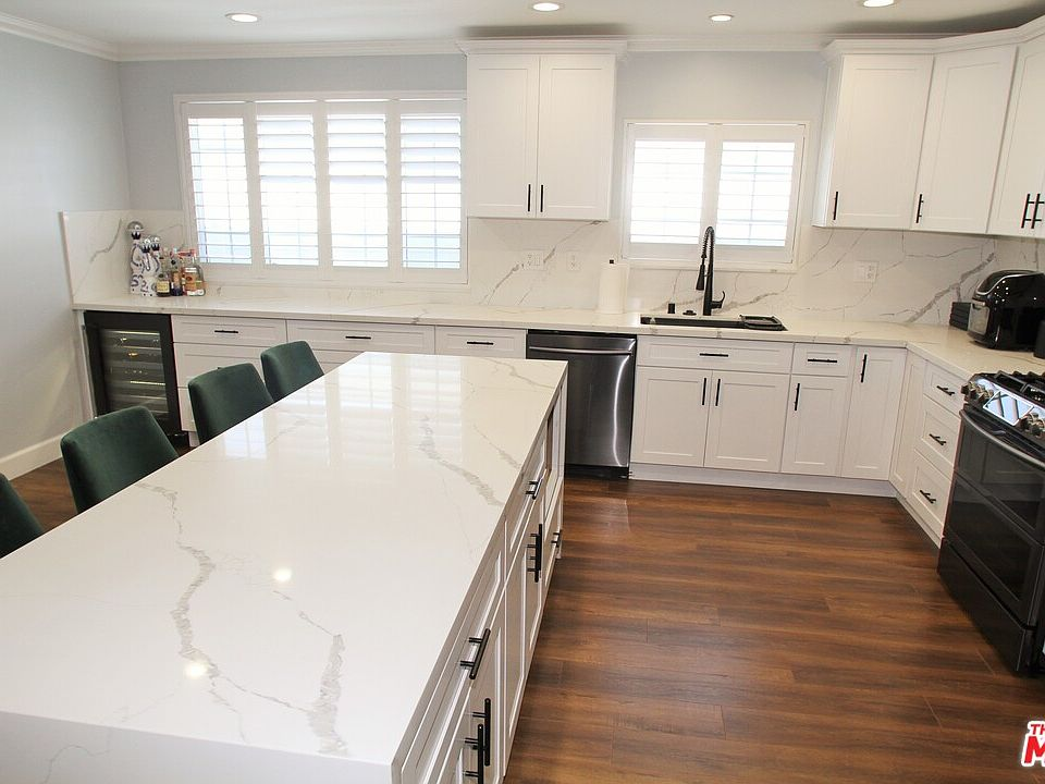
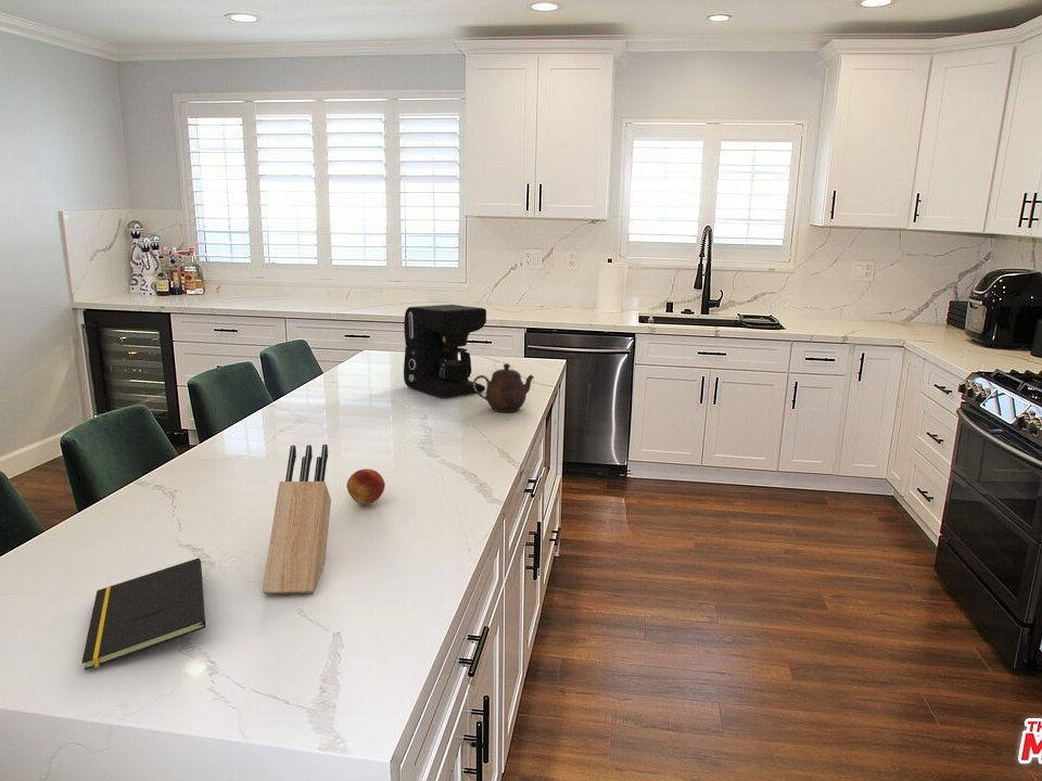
+ fruit (366, 486)
+ notepad (148, 607)
+ knife block (300, 512)
+ coffee maker (445, 348)
+ teapot (503, 386)
